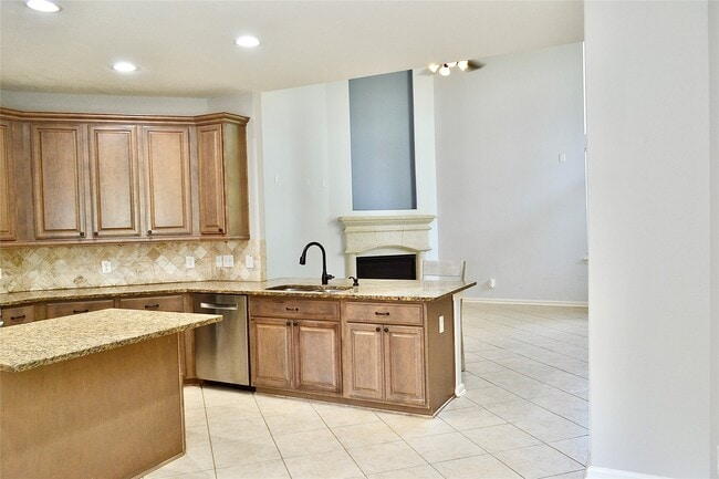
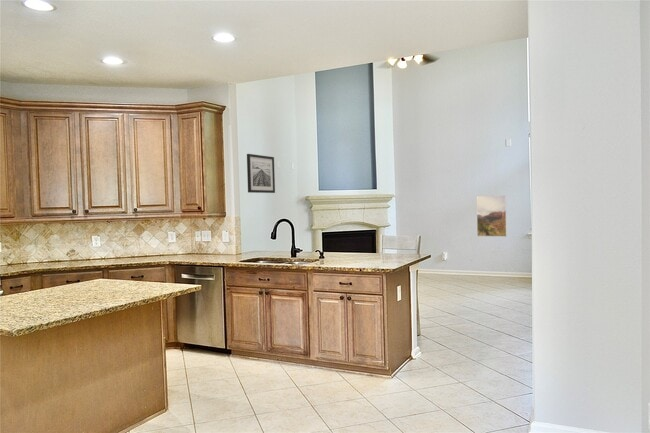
+ wall art (261, 174)
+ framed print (491, 216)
